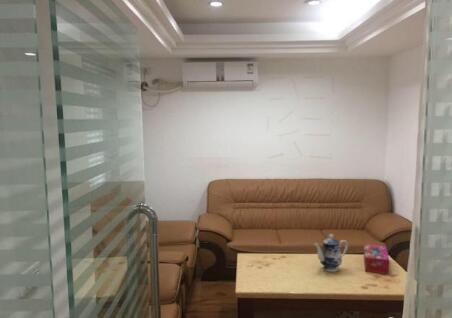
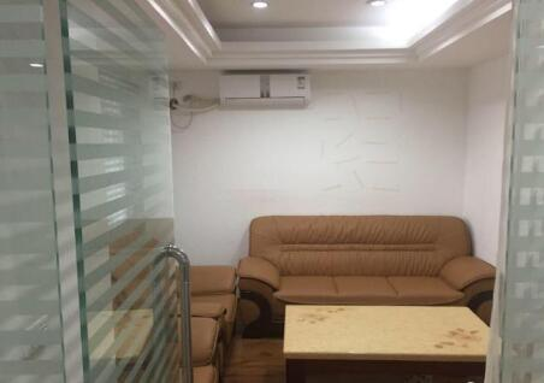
- tissue box (375, 258)
- teapot (330, 251)
